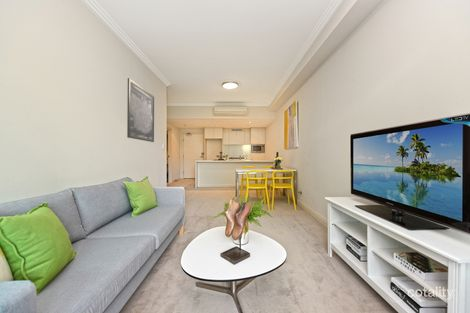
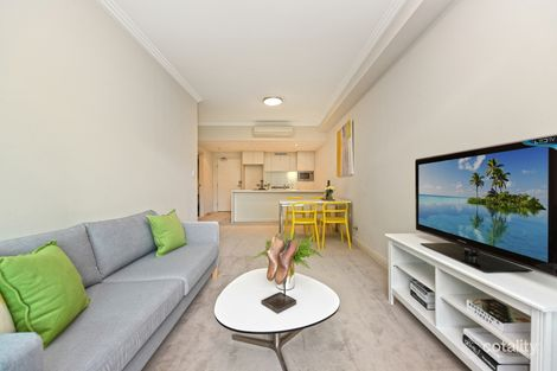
- wall art (142, 114)
